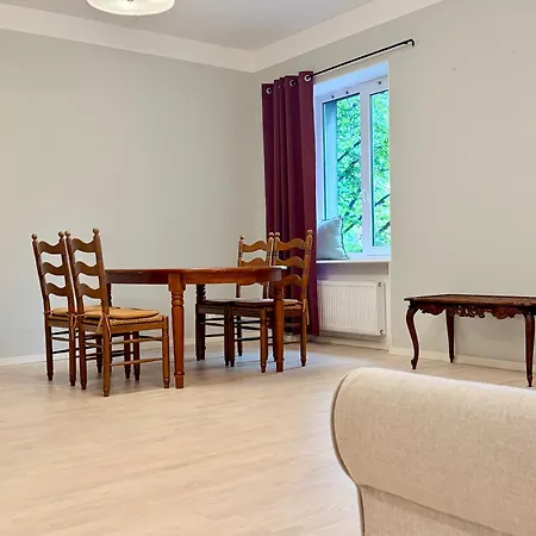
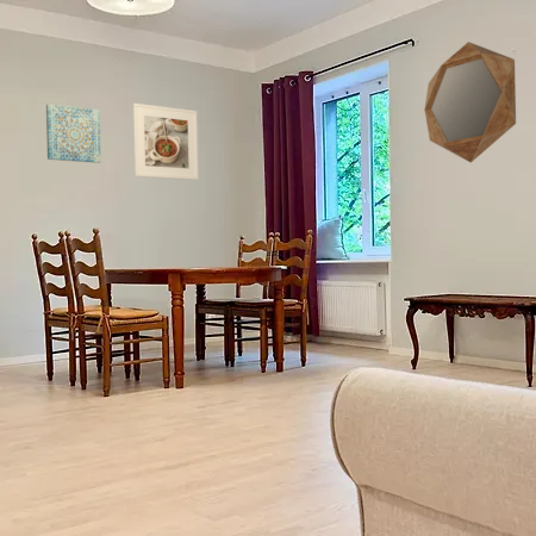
+ home mirror (466, 101)
+ wall art (74, 133)
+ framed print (166, 142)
